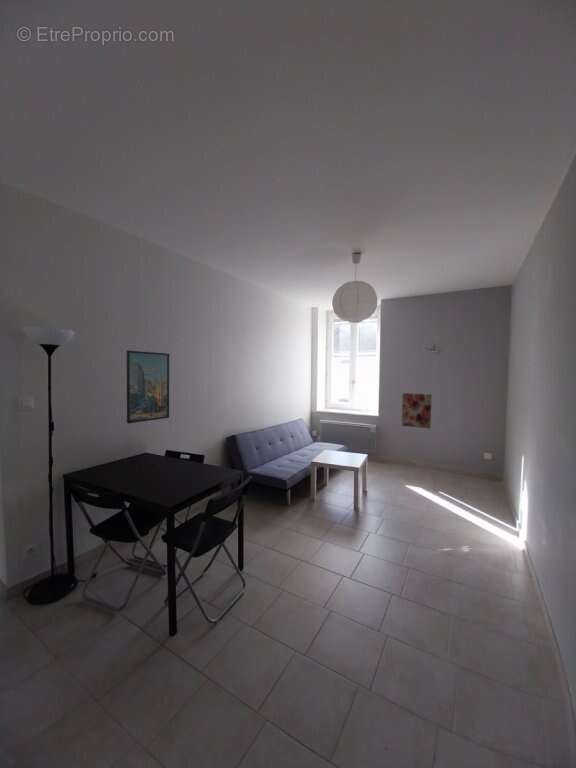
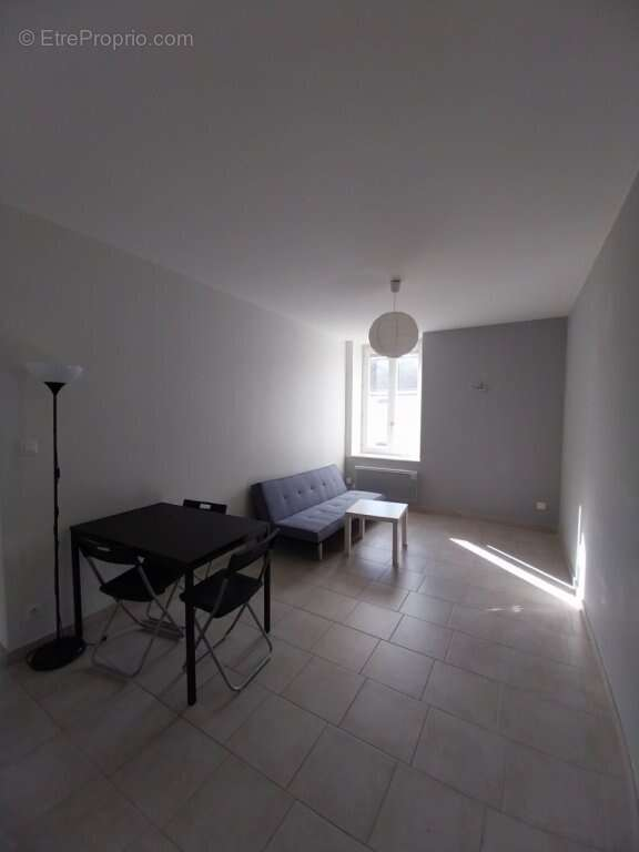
- wall art (416, 410)
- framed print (149, 386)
